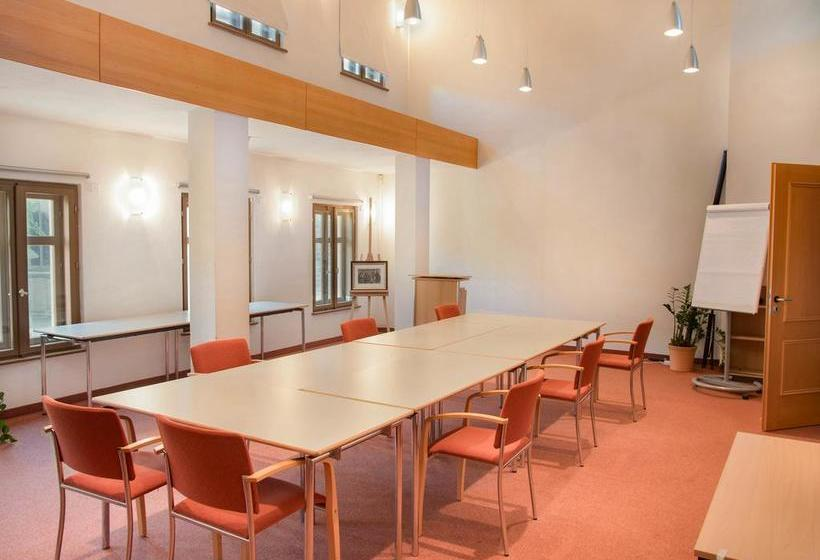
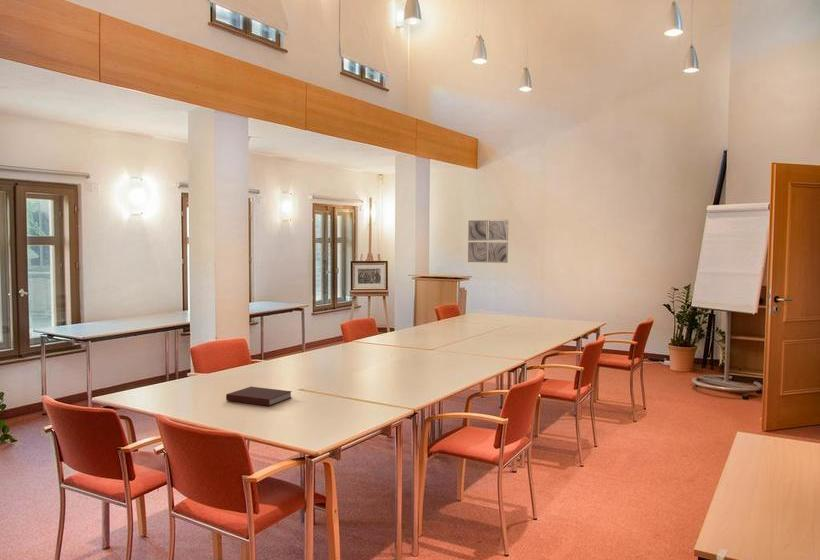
+ notebook (259, 395)
+ wall art (487, 240)
